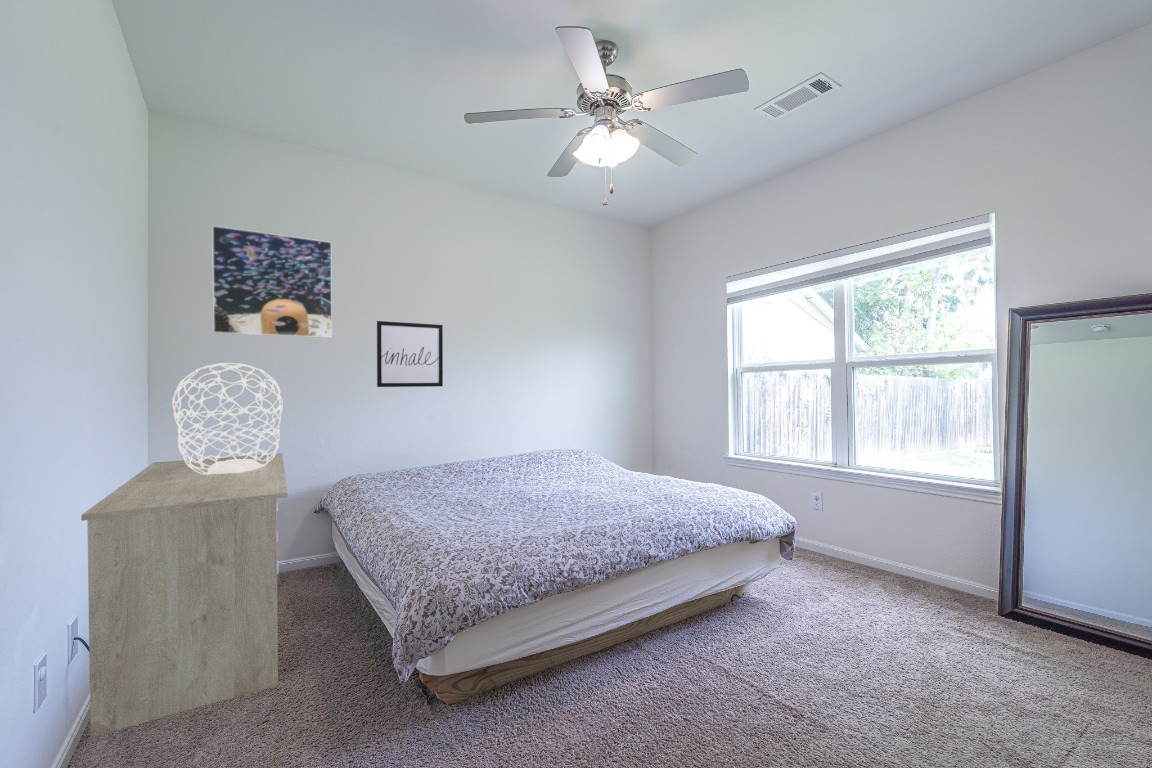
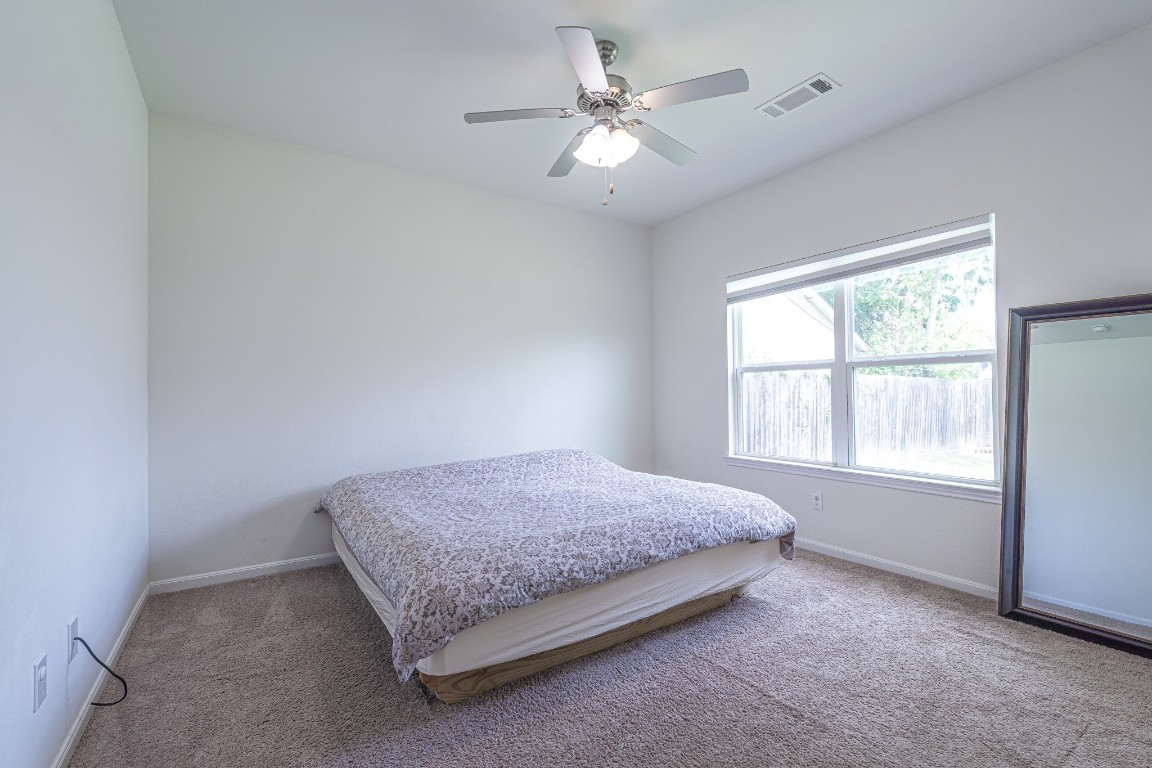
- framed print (275, 285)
- table lamp (231, 415)
- desk (211, 557)
- wall art (410, 354)
